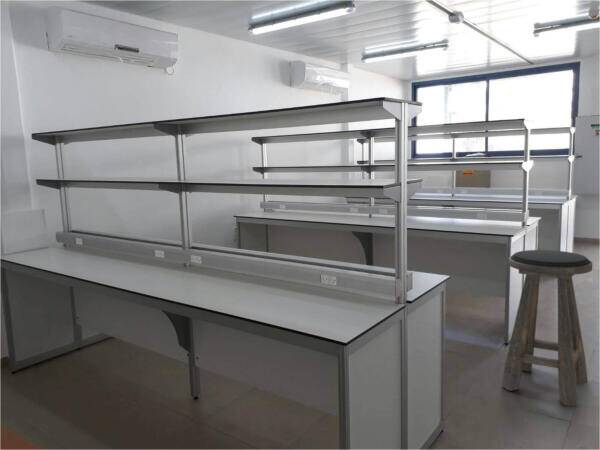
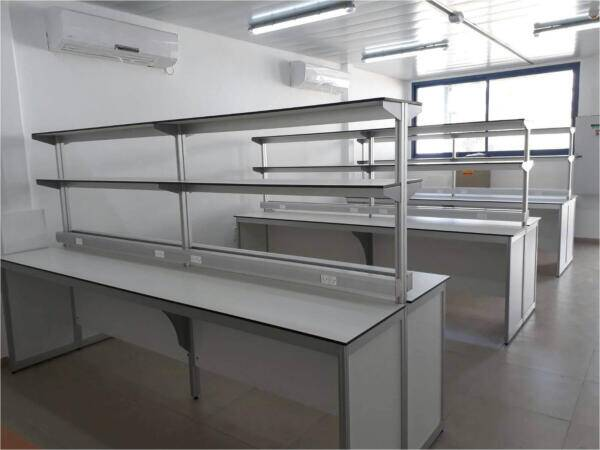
- stool (536, 317)
